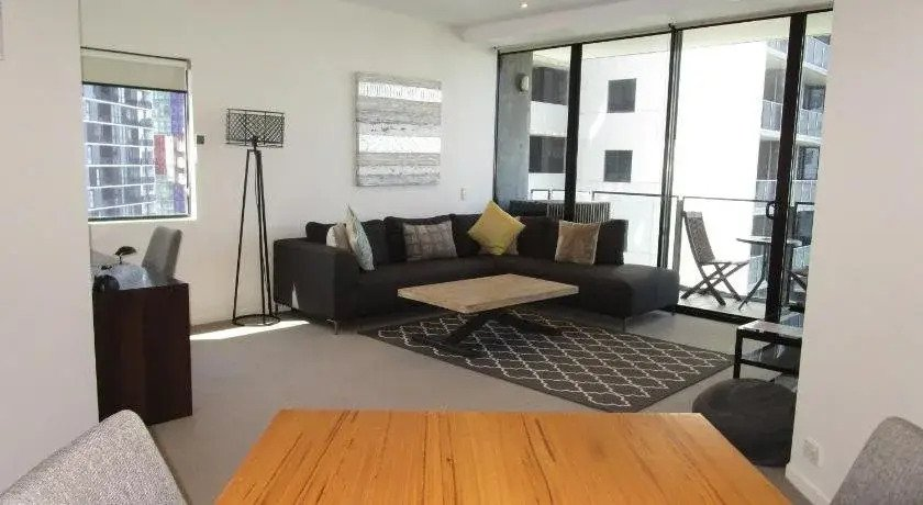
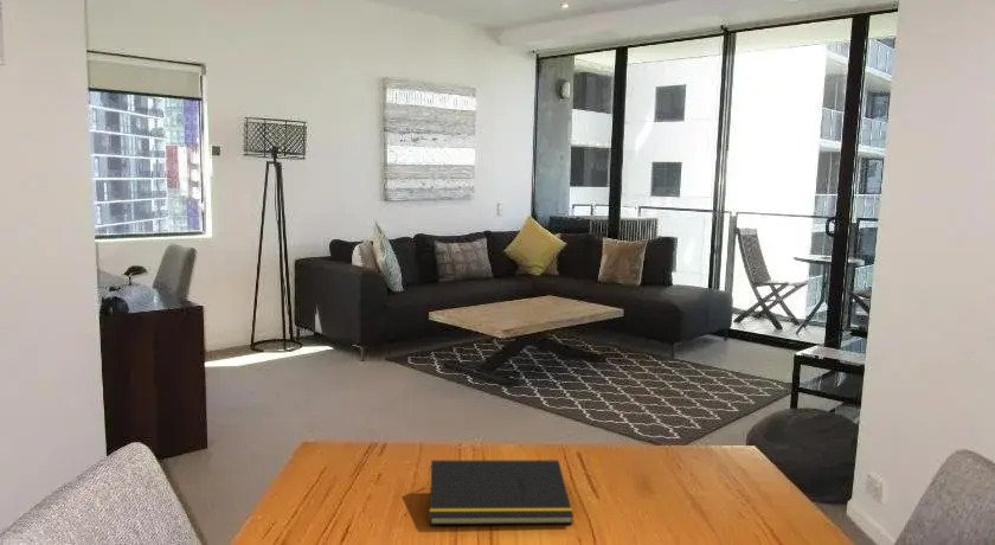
+ notepad (498, 489)
